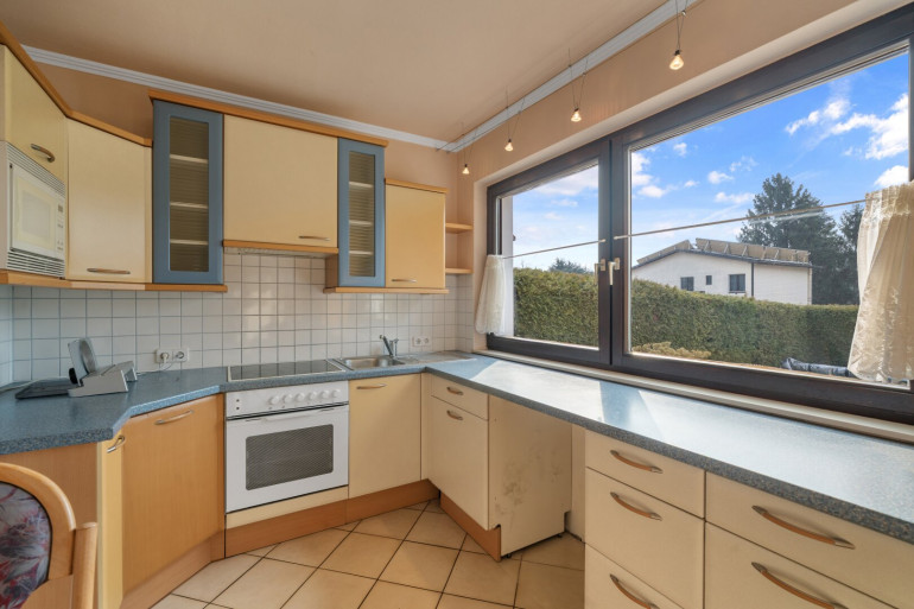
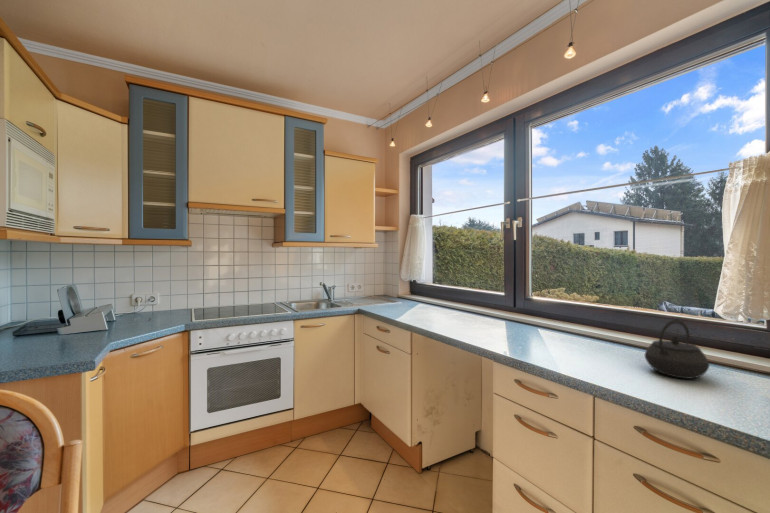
+ kettle (677, 346)
